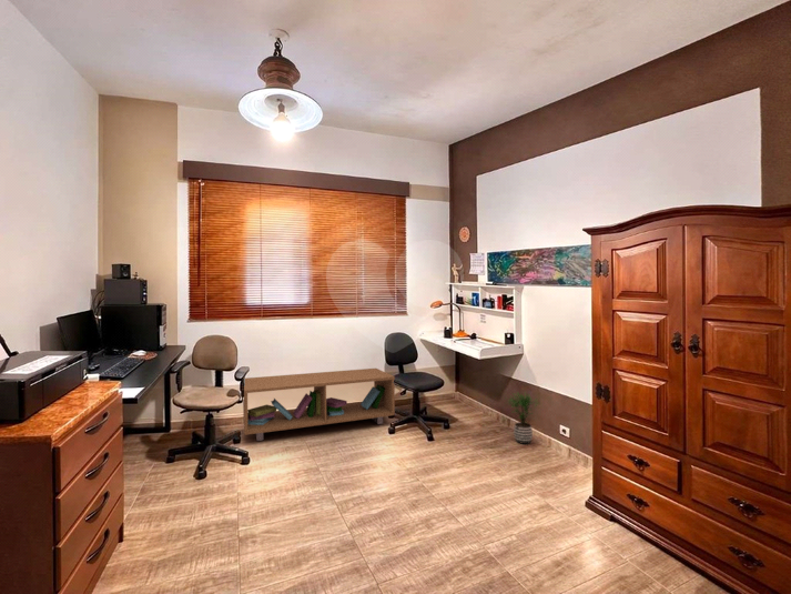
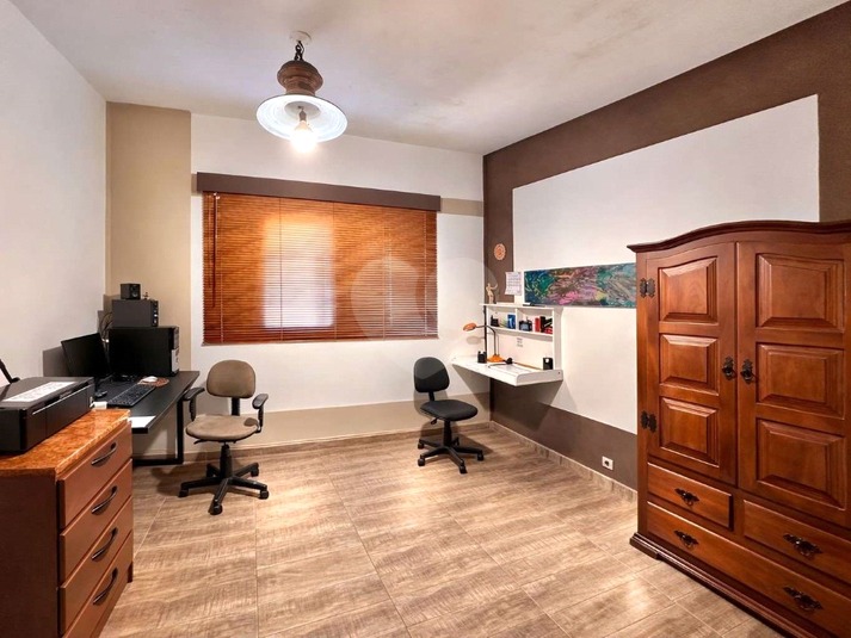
- potted plant (521, 416)
- storage bench (318, 401)
